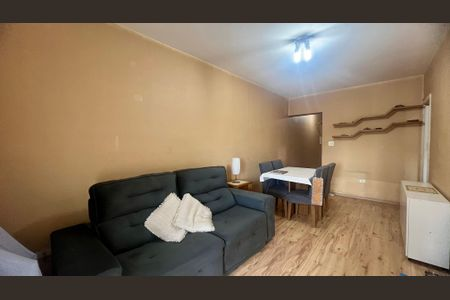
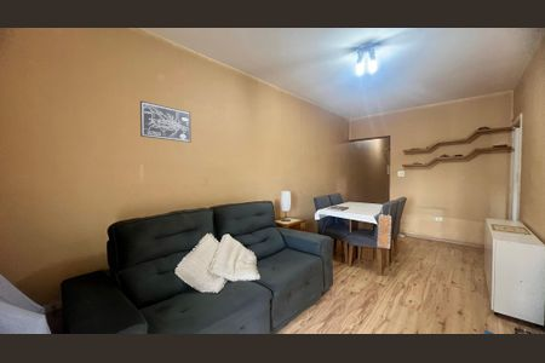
+ wall art (167, 122)
